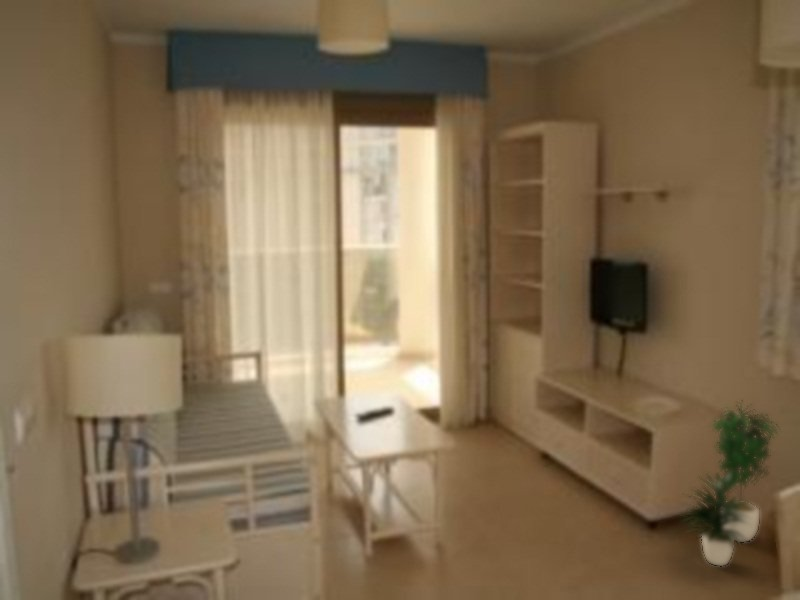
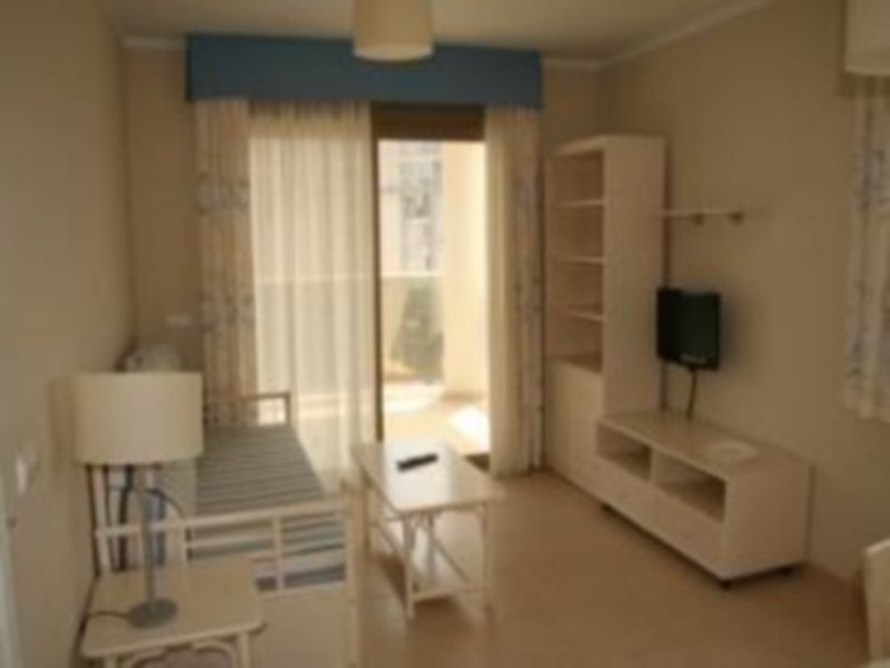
- potted plant (729, 477)
